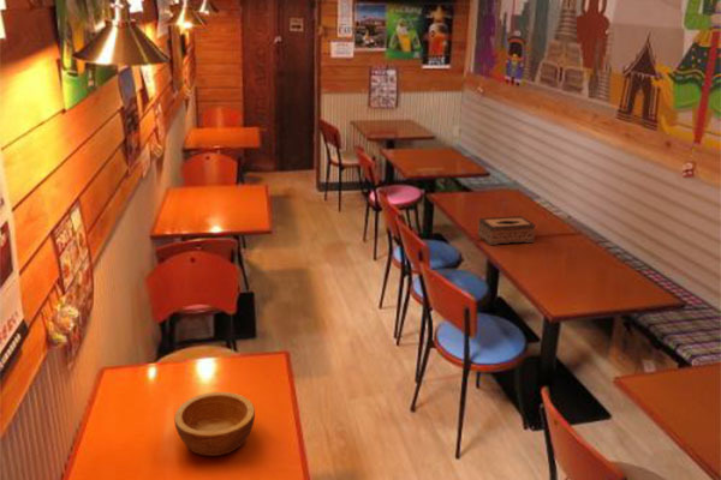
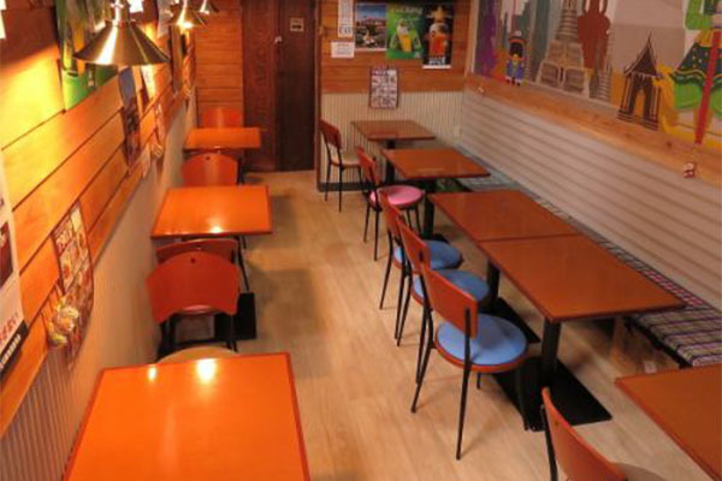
- bowl (215, 426)
- tissue box (506, 229)
